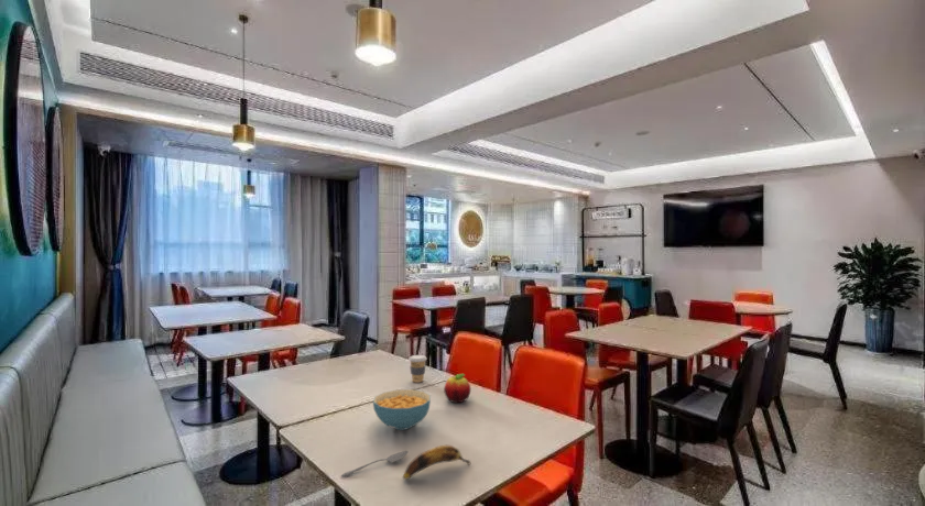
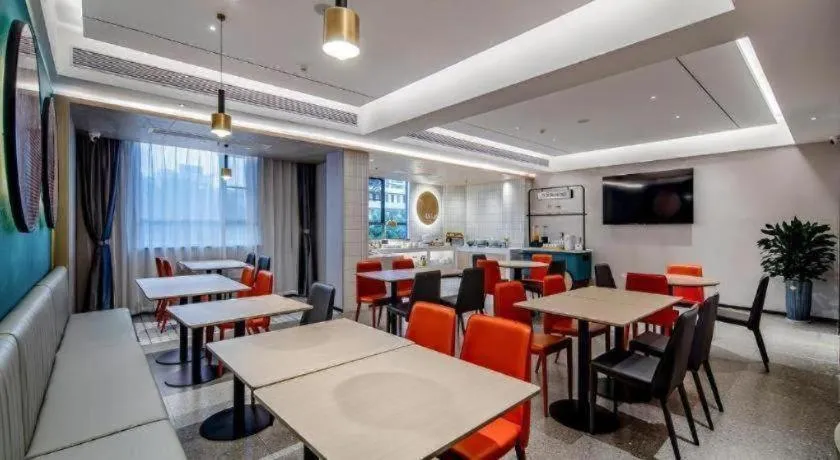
- cereal bowl (402, 413)
- fruit (457, 387)
- spoon (374, 462)
- coffee cup (417, 369)
- banana (436, 458)
